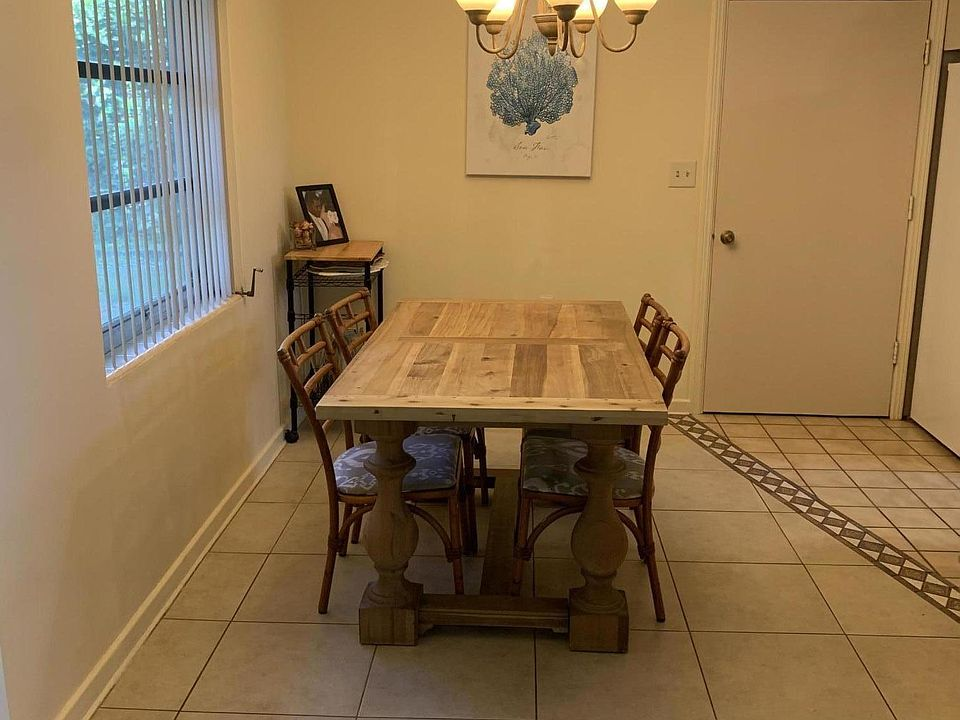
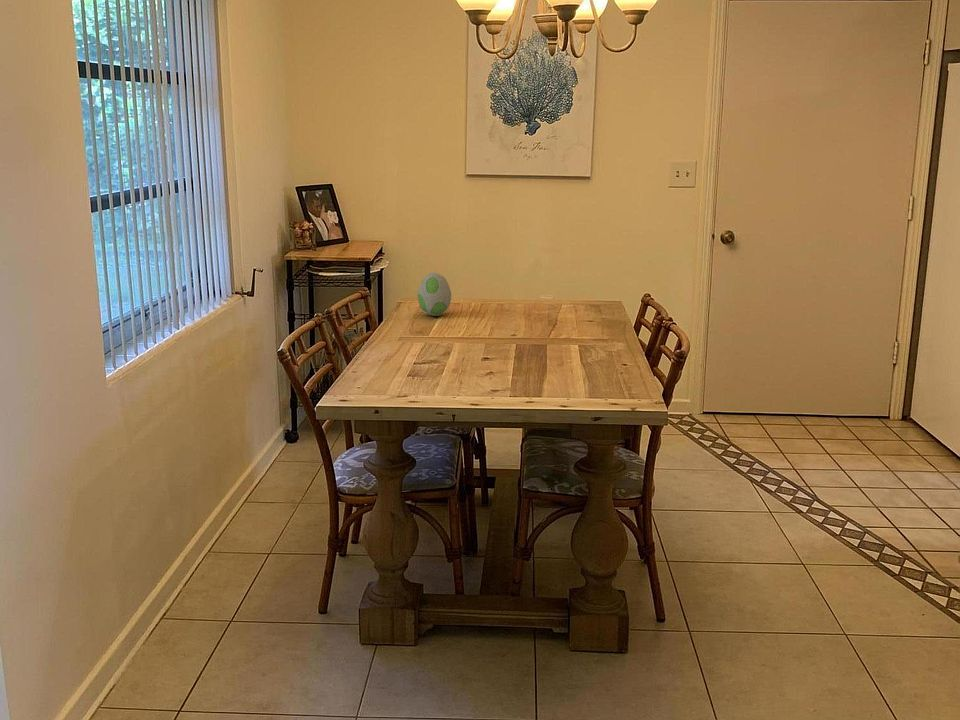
+ decorative egg (434, 294)
